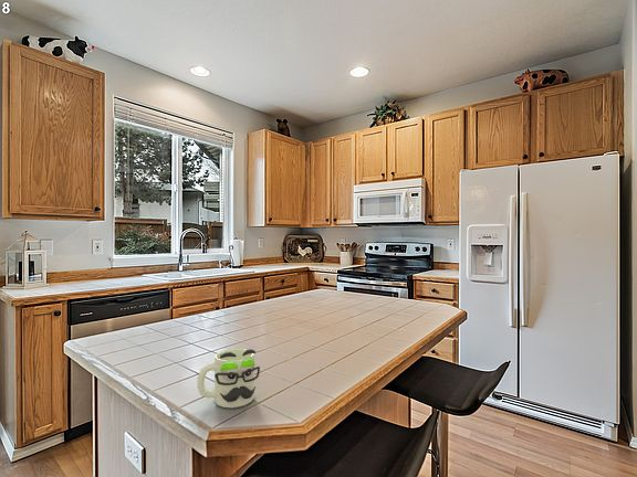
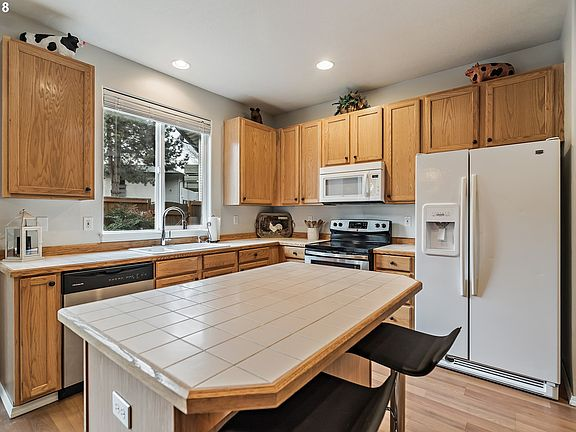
- mug (228, 374)
